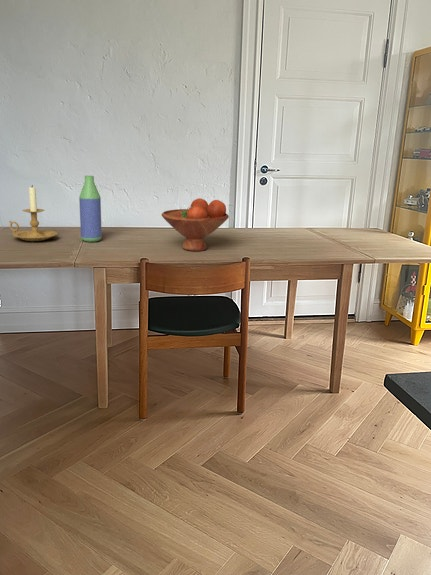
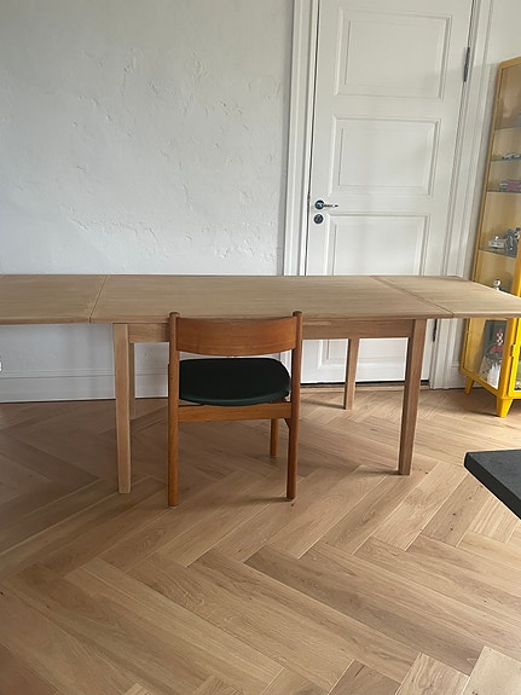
- fruit bowl (195, 224)
- bottle (90, 208)
- candle holder (33, 212)
